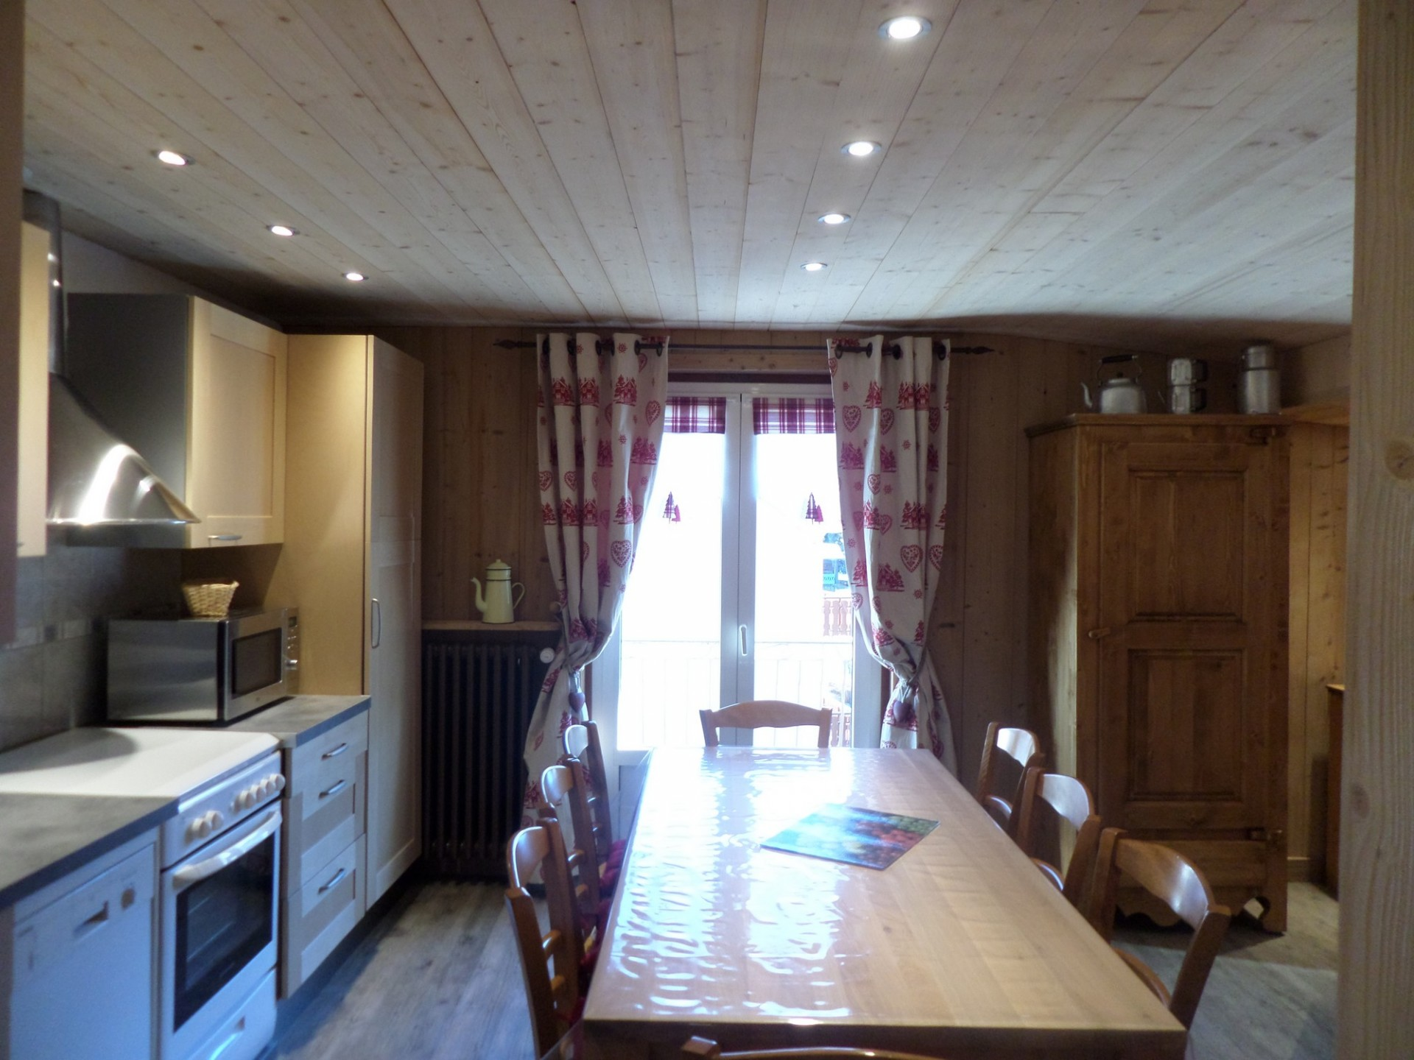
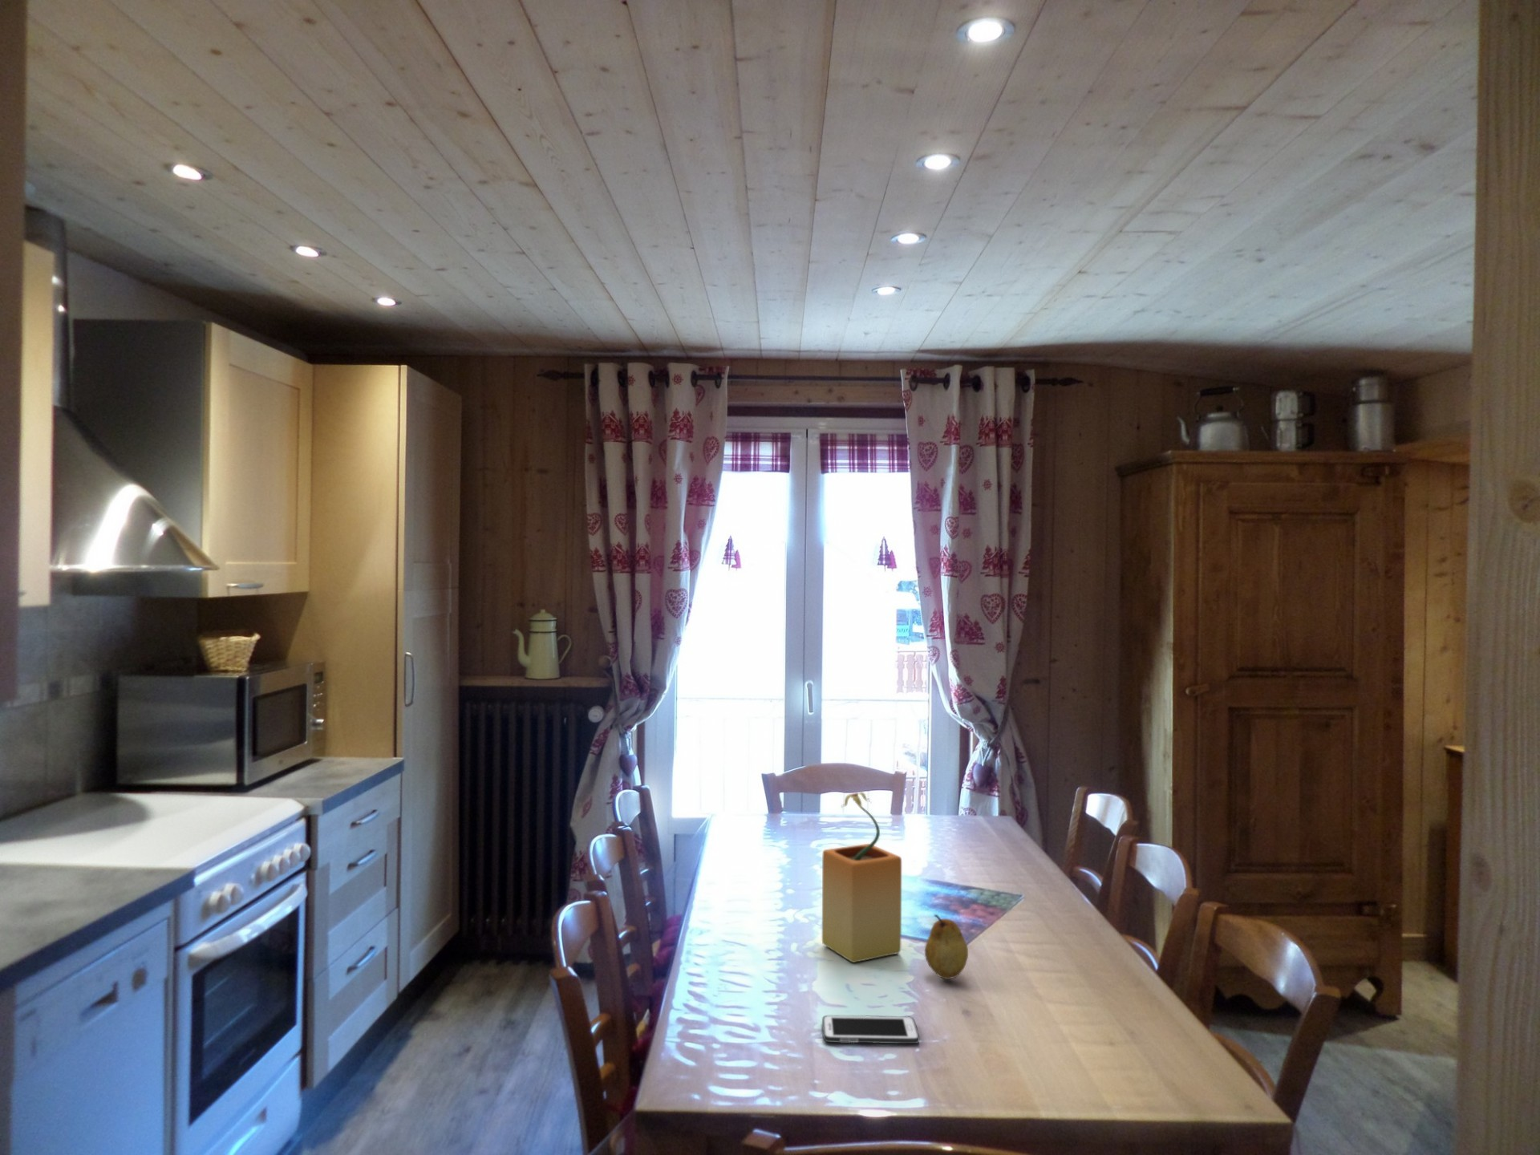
+ potted plant (861, 870)
+ fruit (946, 943)
+ cell phone (869, 1029)
